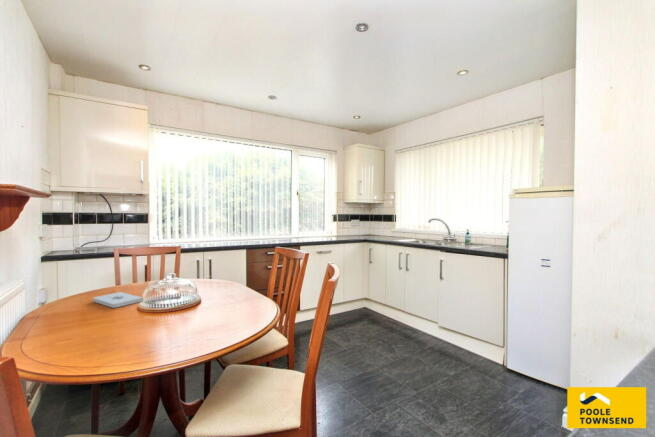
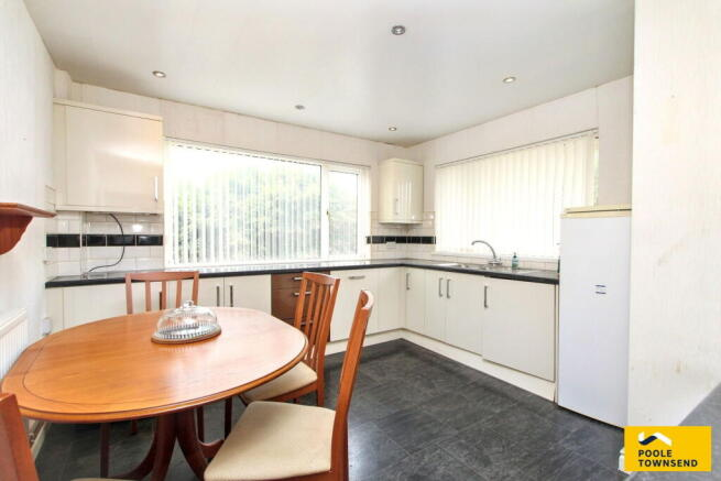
- notepad (117, 299)
